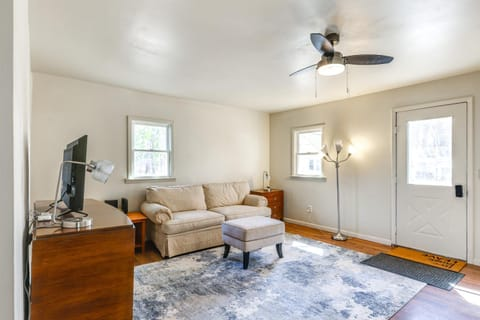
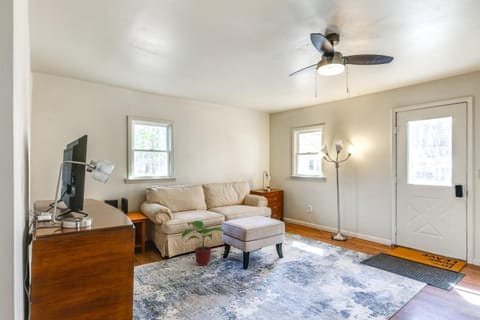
+ potted plant (197, 247)
